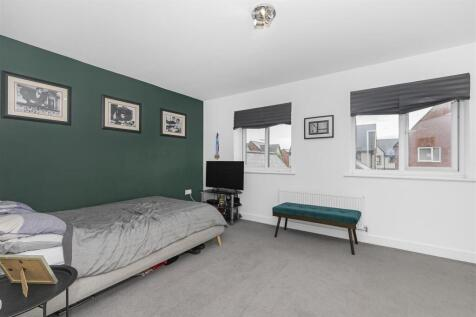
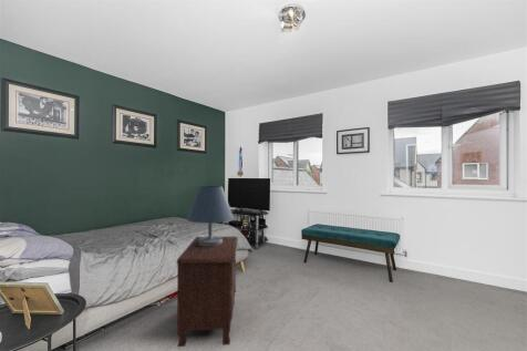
+ table lamp (210, 214)
+ nightstand (211, 282)
